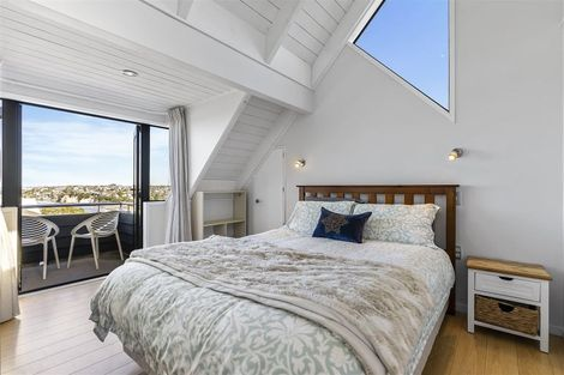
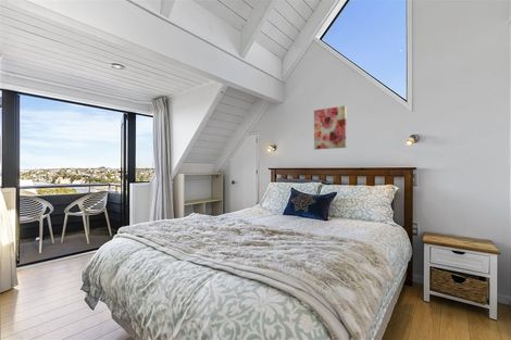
+ wall art (329, 128)
